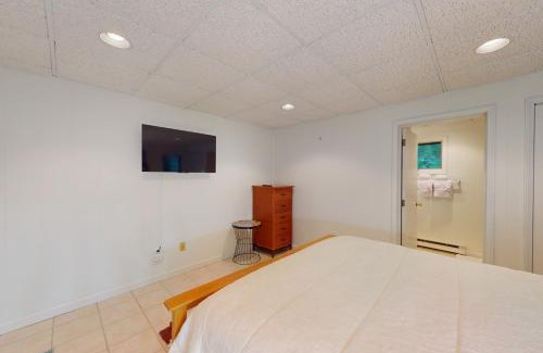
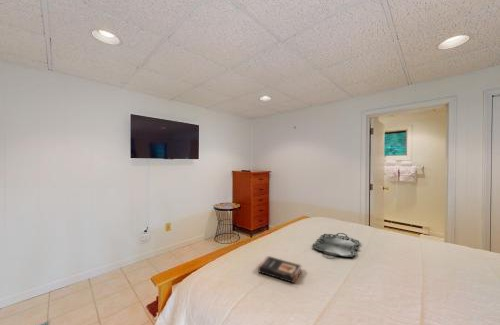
+ serving tray (336, 243)
+ book (279, 266)
